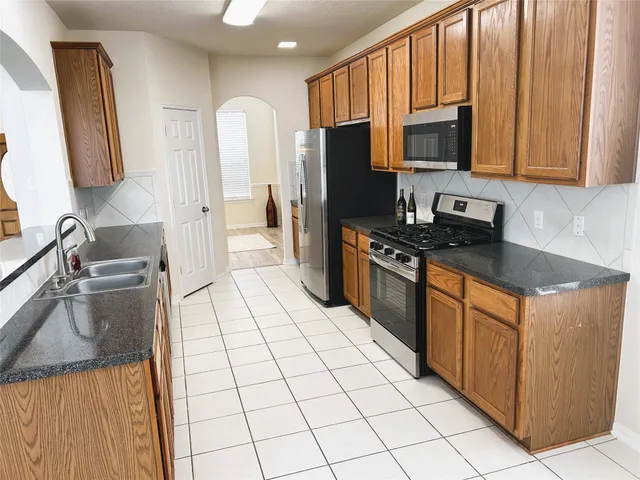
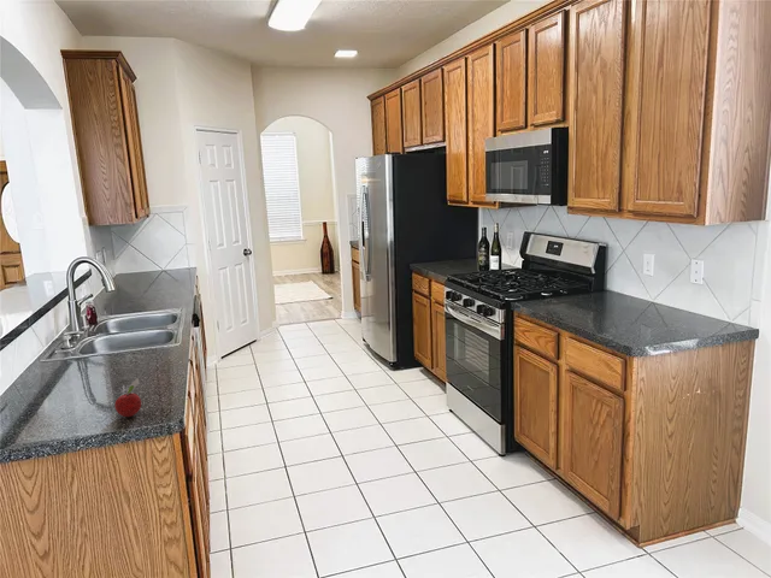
+ fruit (128, 399)
